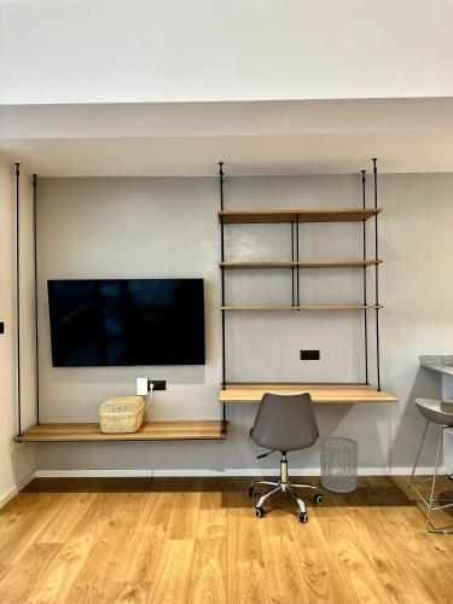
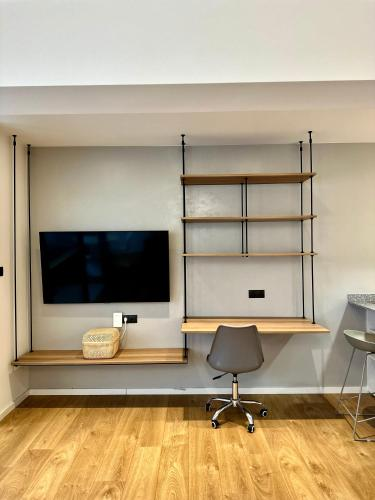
- waste bin (338, 464)
